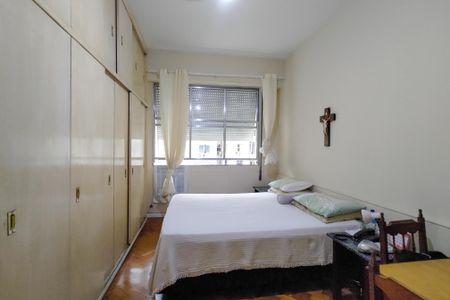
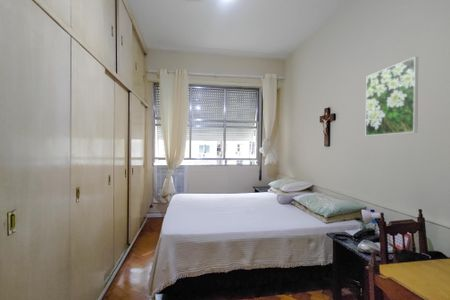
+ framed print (388, 101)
